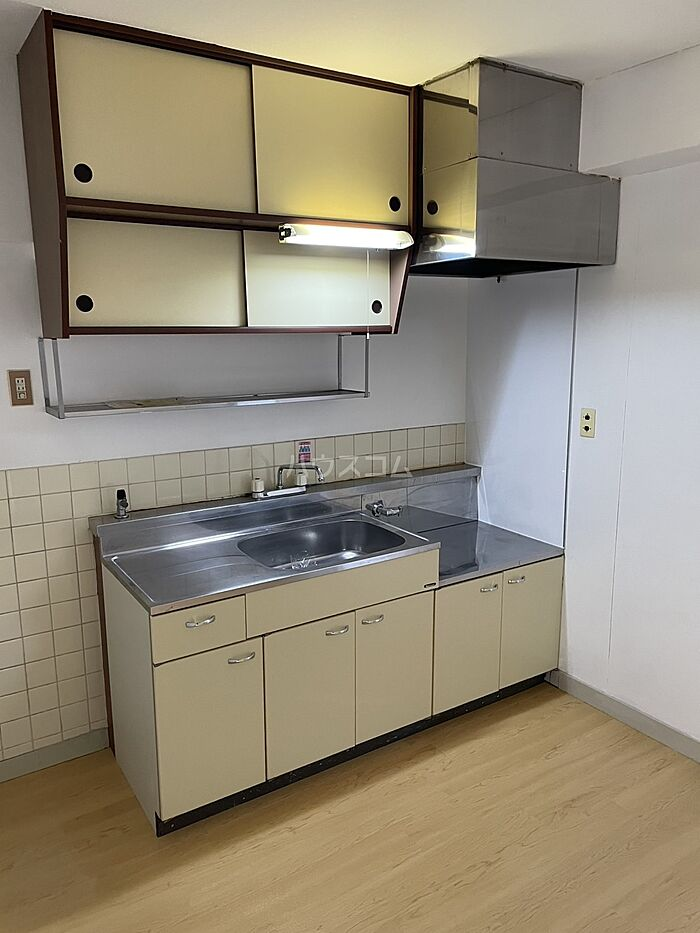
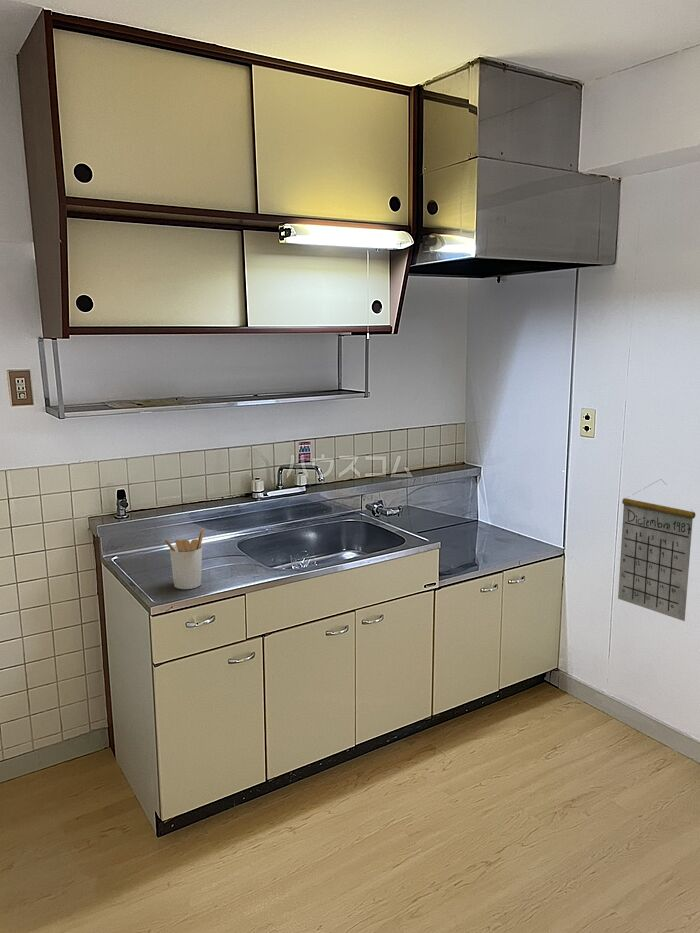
+ utensil holder (187, 559)
+ calendar (654, 545)
